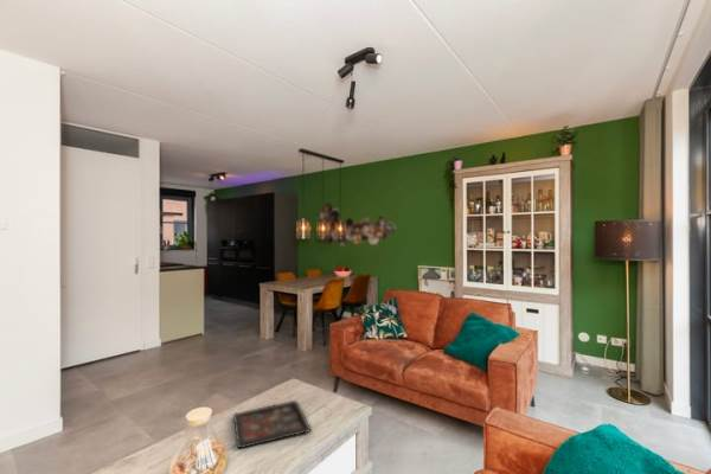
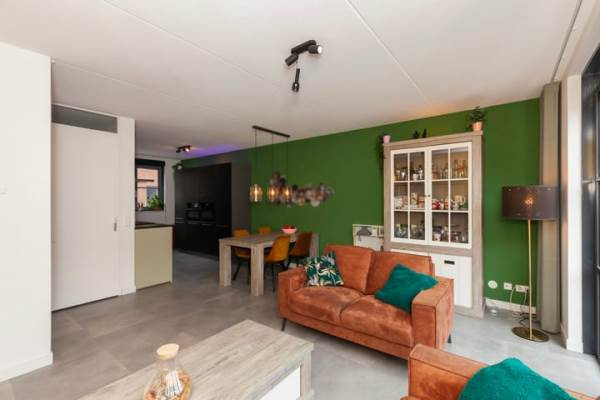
- decorative tray (270, 422)
